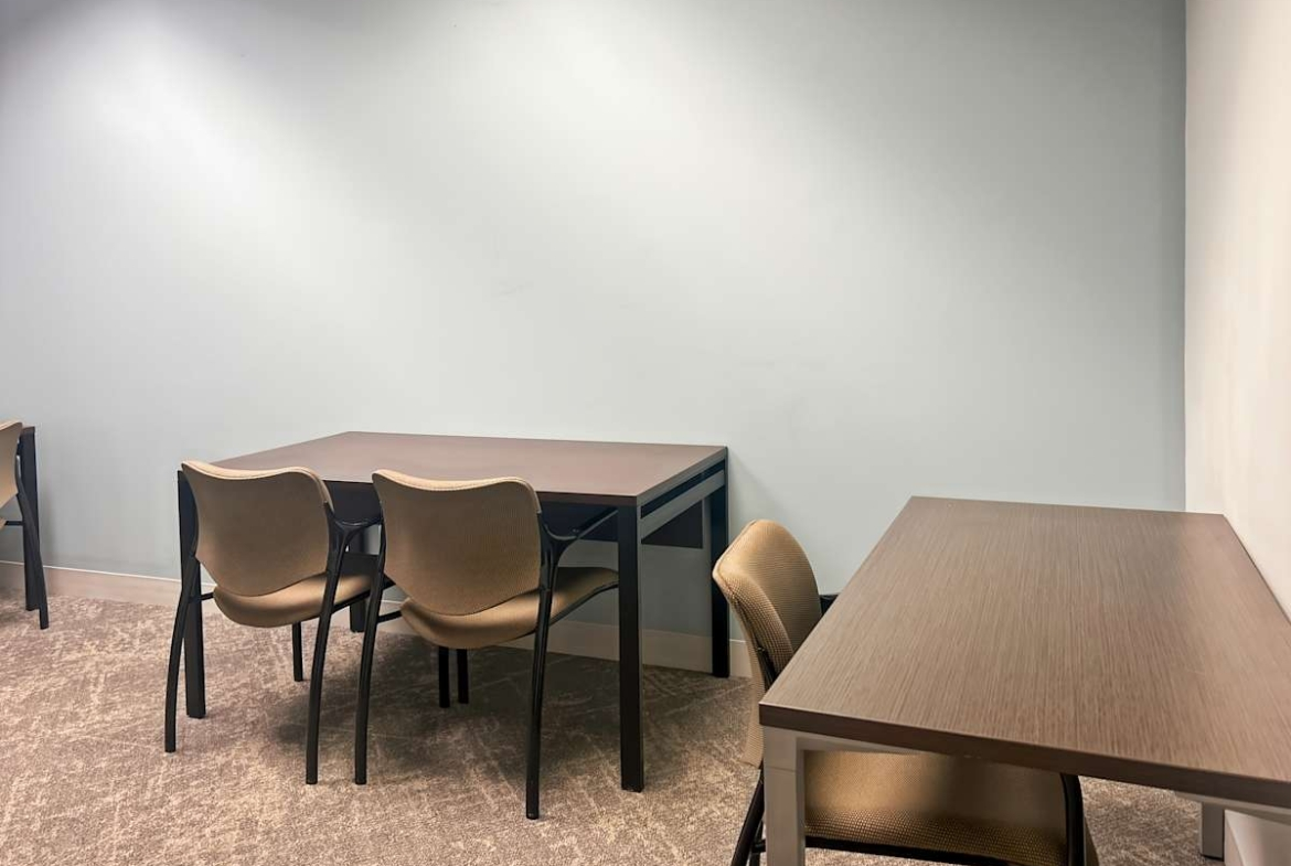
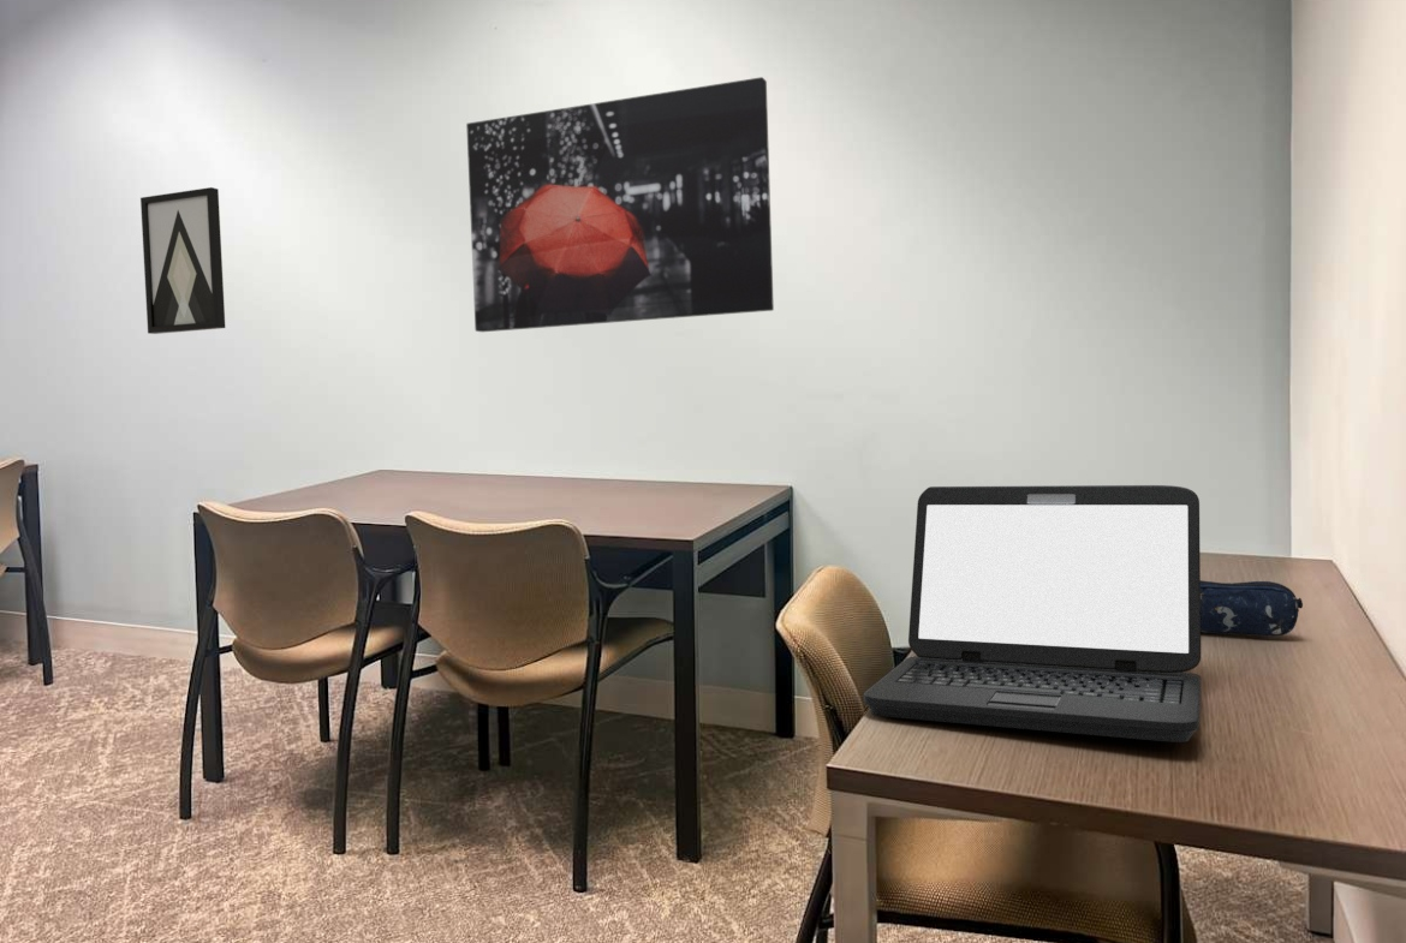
+ wall art (613, 213)
+ wall art (181, 262)
+ pencil case (1222, 607)
+ laptop (1036, 595)
